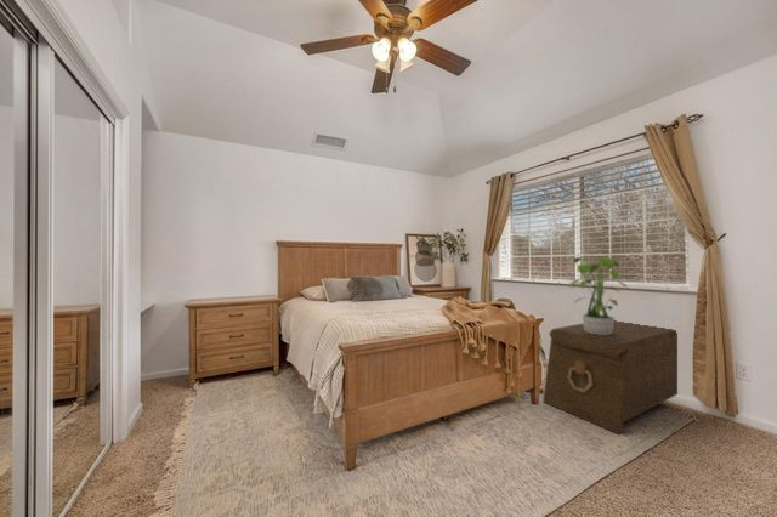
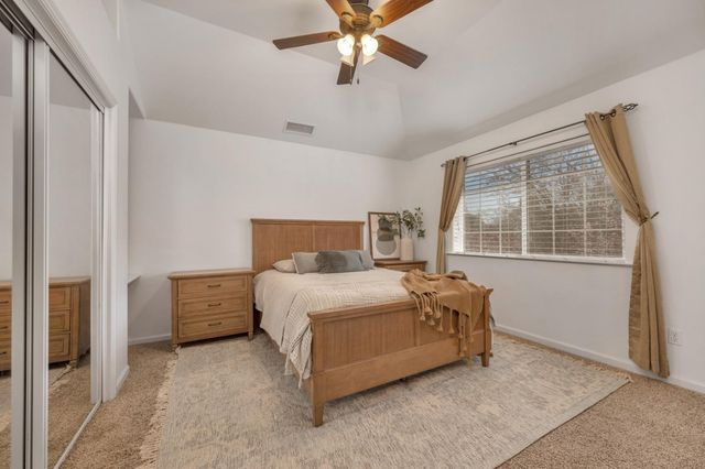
- storage trunk (617, 363)
- potted plant (597, 292)
